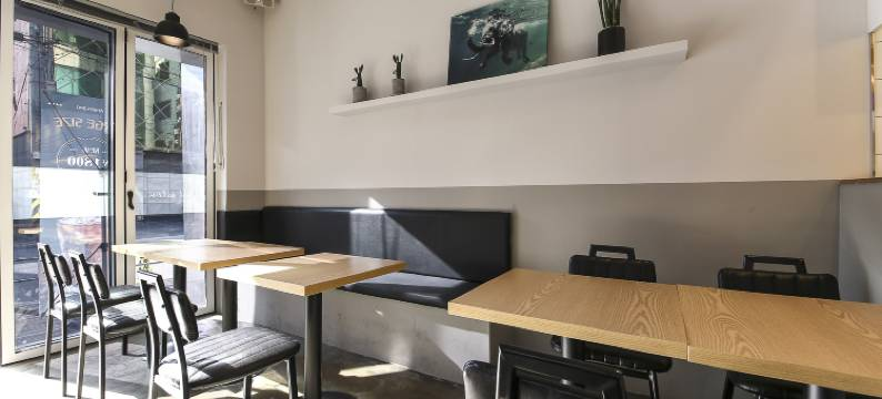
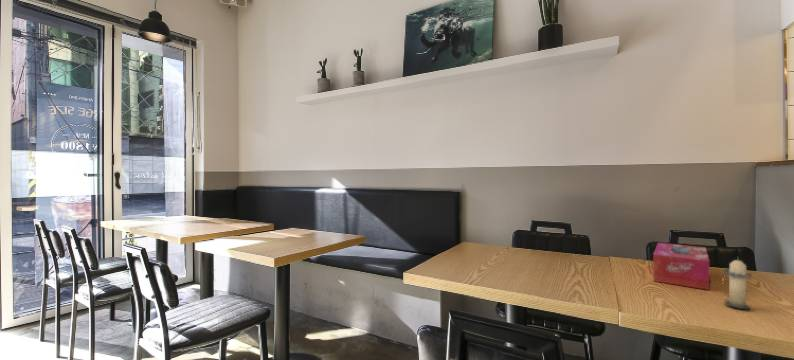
+ candle (737, 281)
+ tissue box (680, 263)
